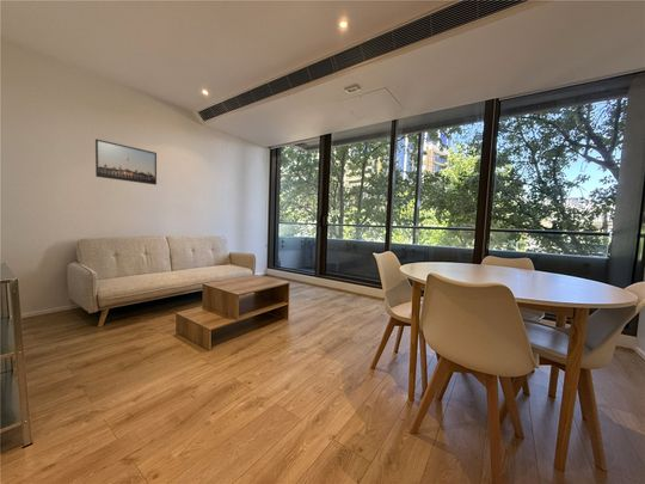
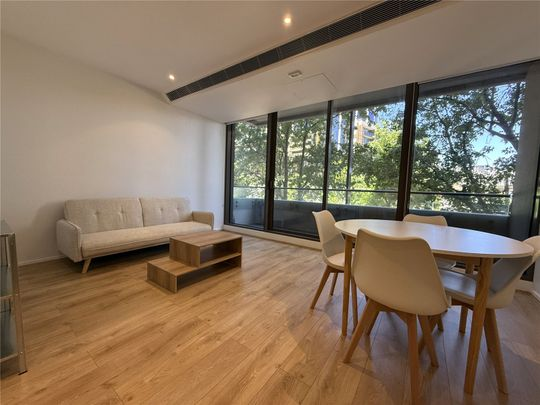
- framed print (128, 164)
